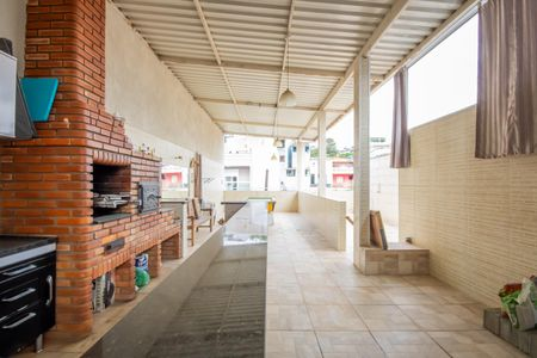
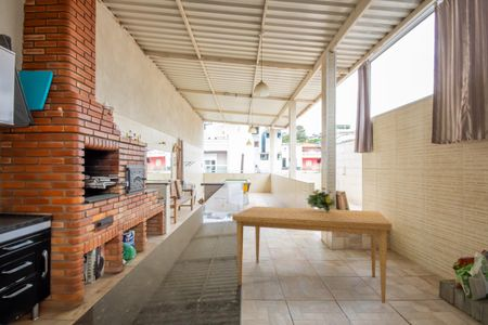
+ dining table (309, 230)
+ flowering plant (320, 198)
